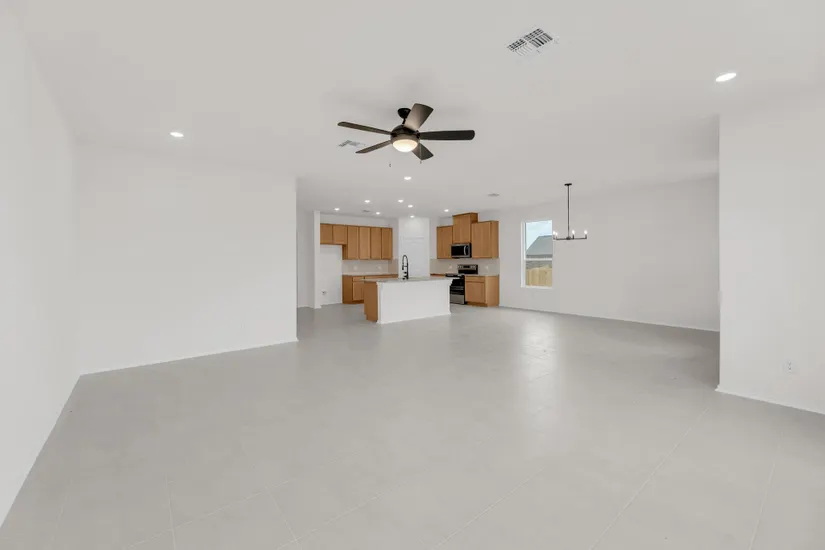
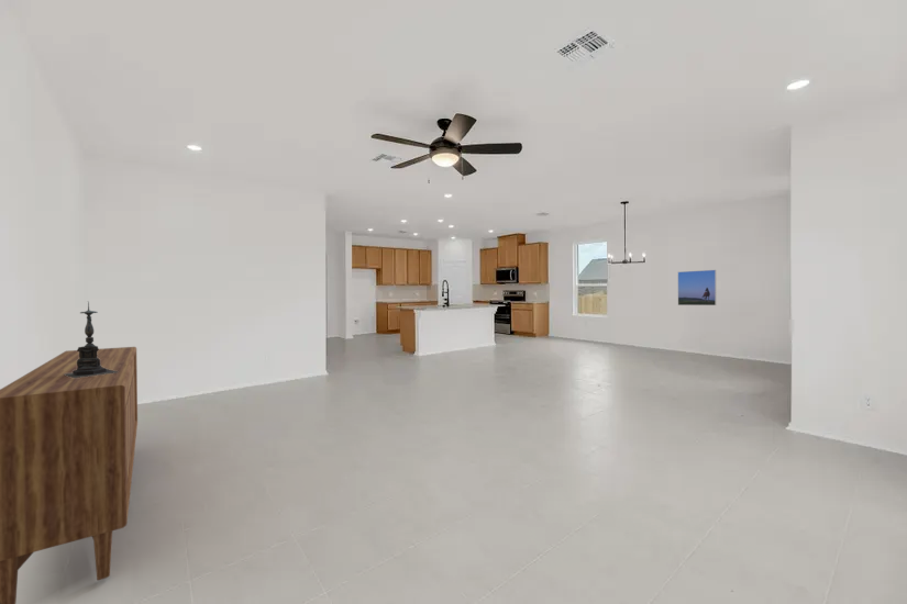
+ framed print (696, 288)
+ sideboard (88, 434)
+ candle holder (90, 336)
